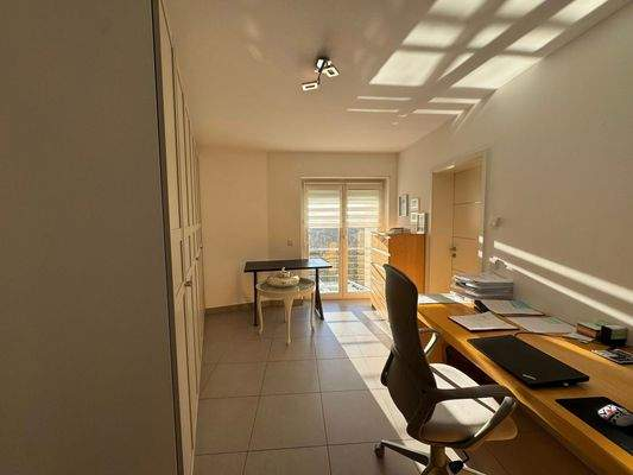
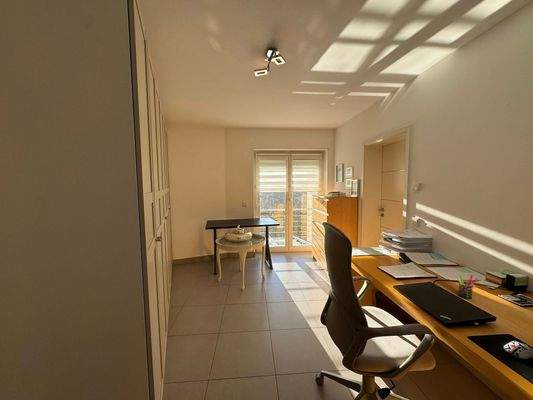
+ pen holder (465, 285)
